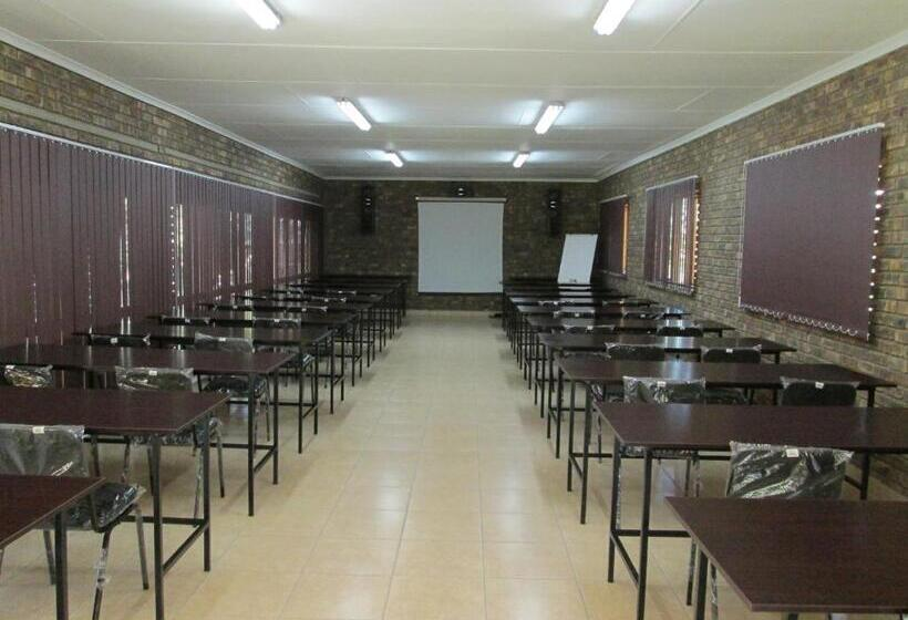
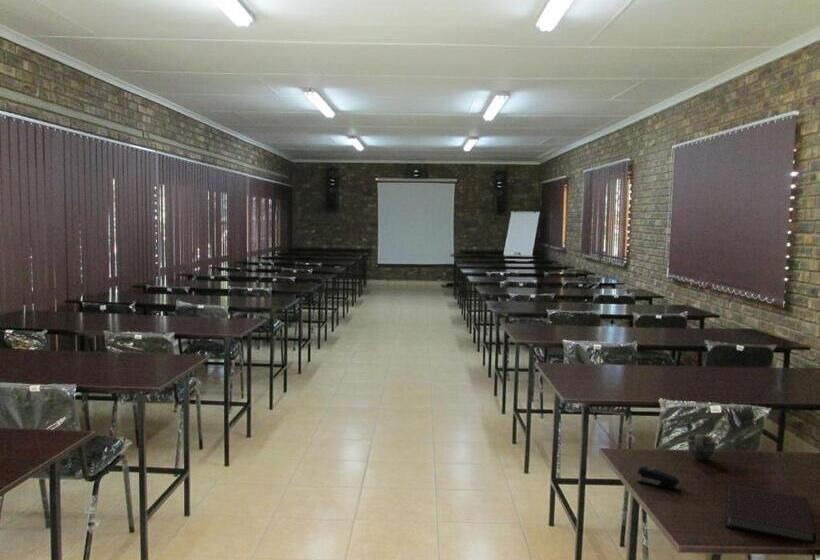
+ cup (699, 445)
+ stapler (658, 477)
+ notebook (767, 511)
